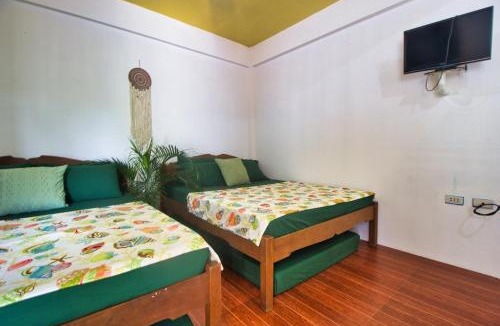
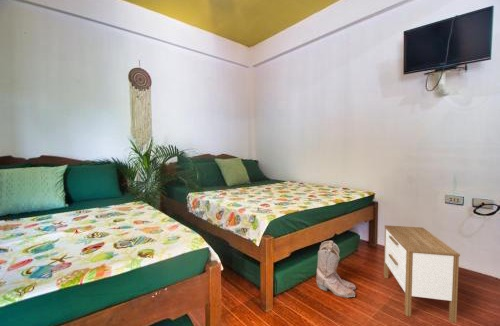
+ boots (336, 266)
+ nightstand (414, 266)
